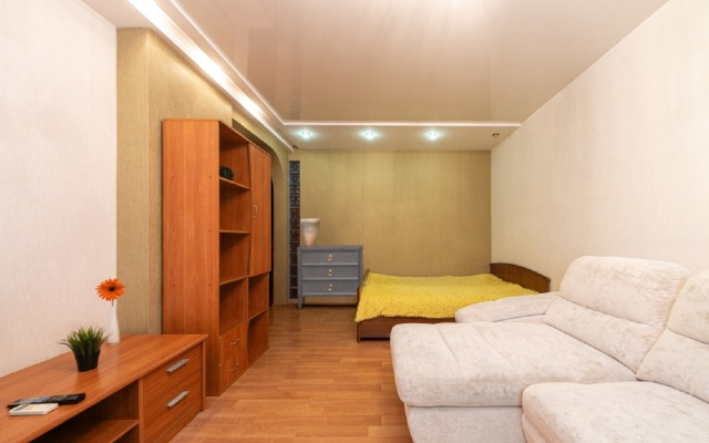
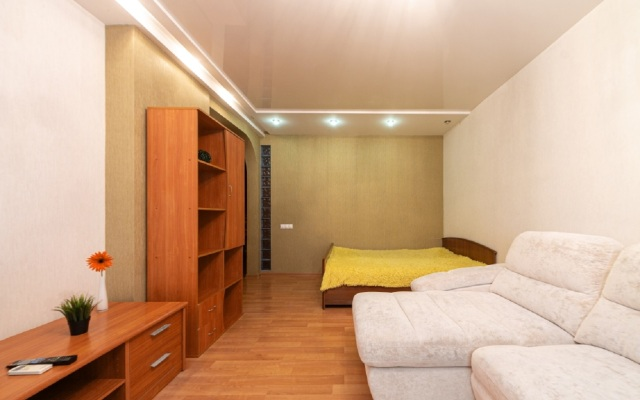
- decorative urn (310, 233)
- dresser (331, 276)
